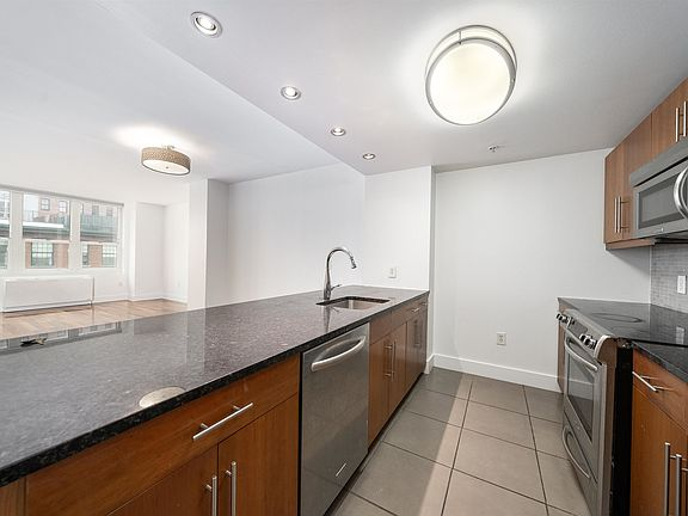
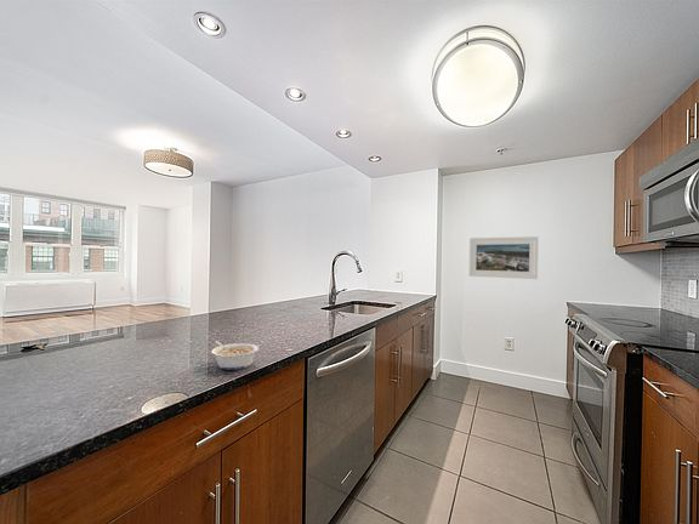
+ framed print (501, 257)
+ legume (233, 354)
